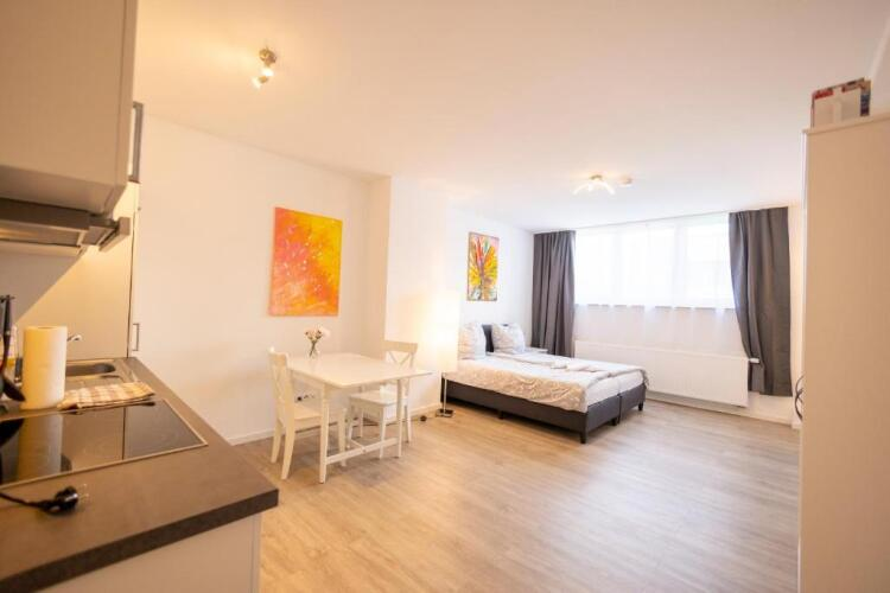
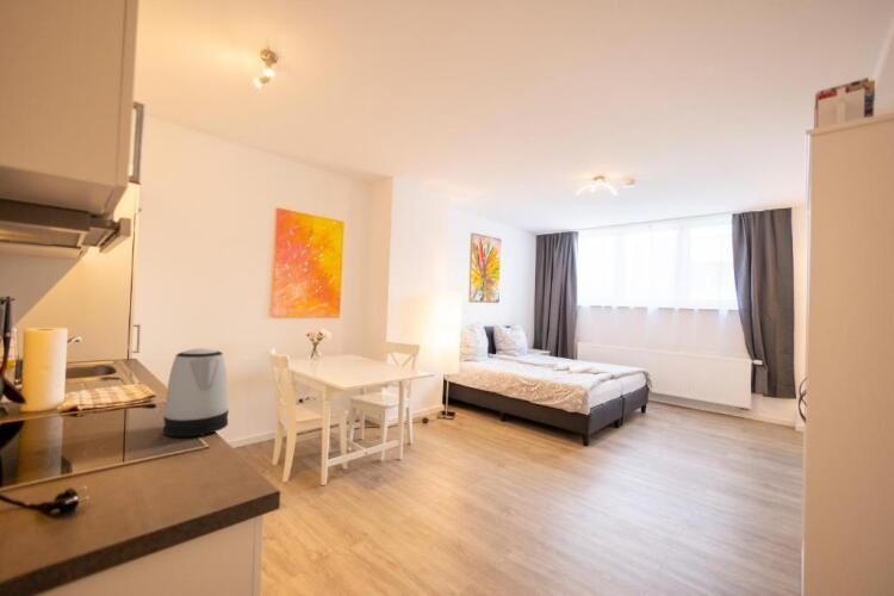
+ kettle (197, 387)
